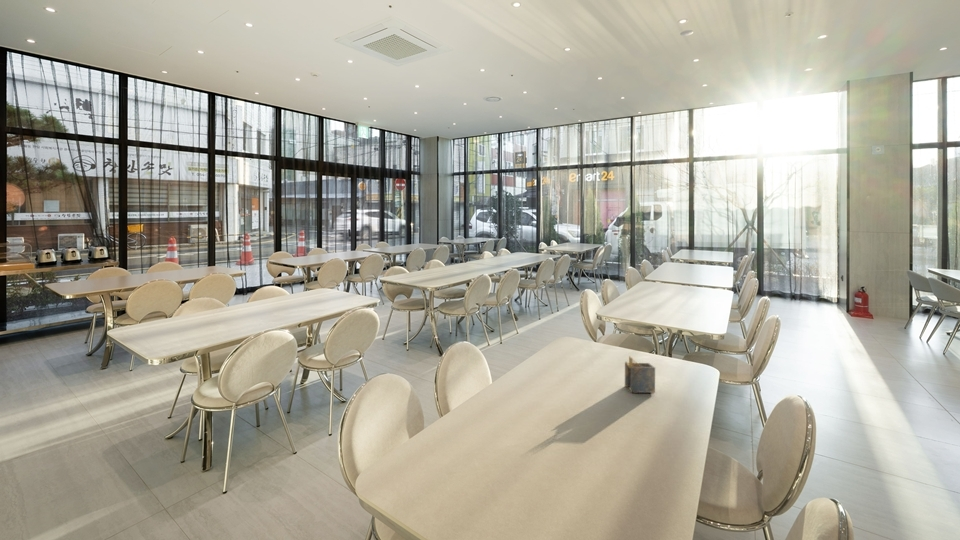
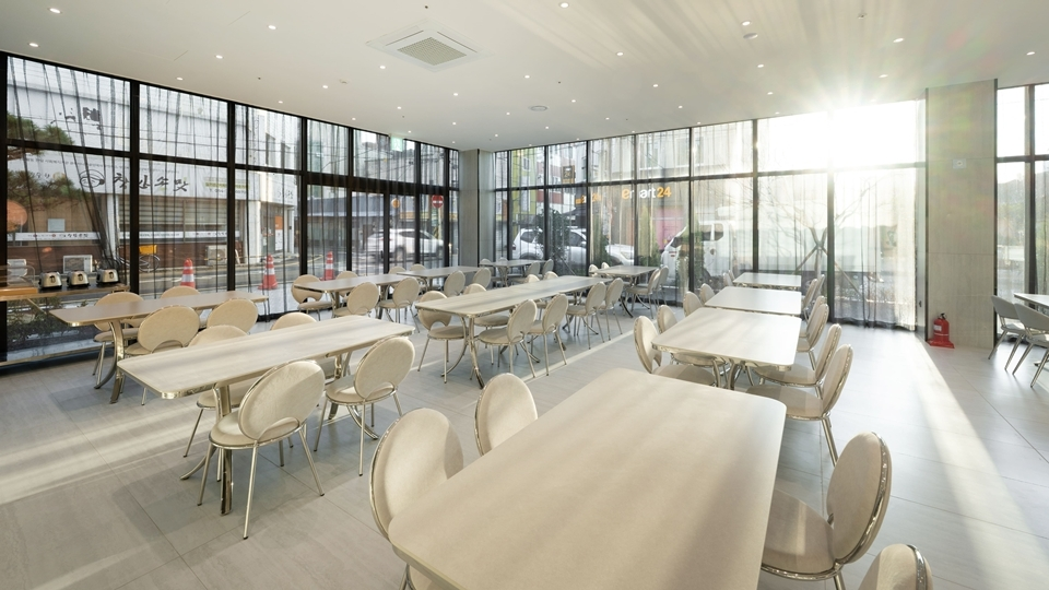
- napkin holder (639, 372)
